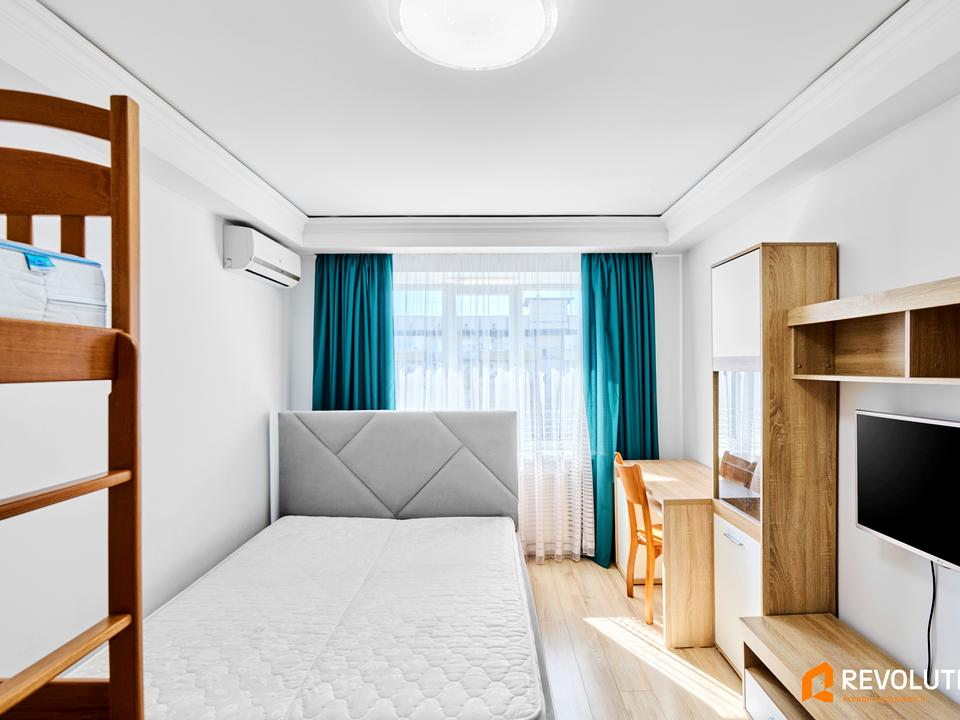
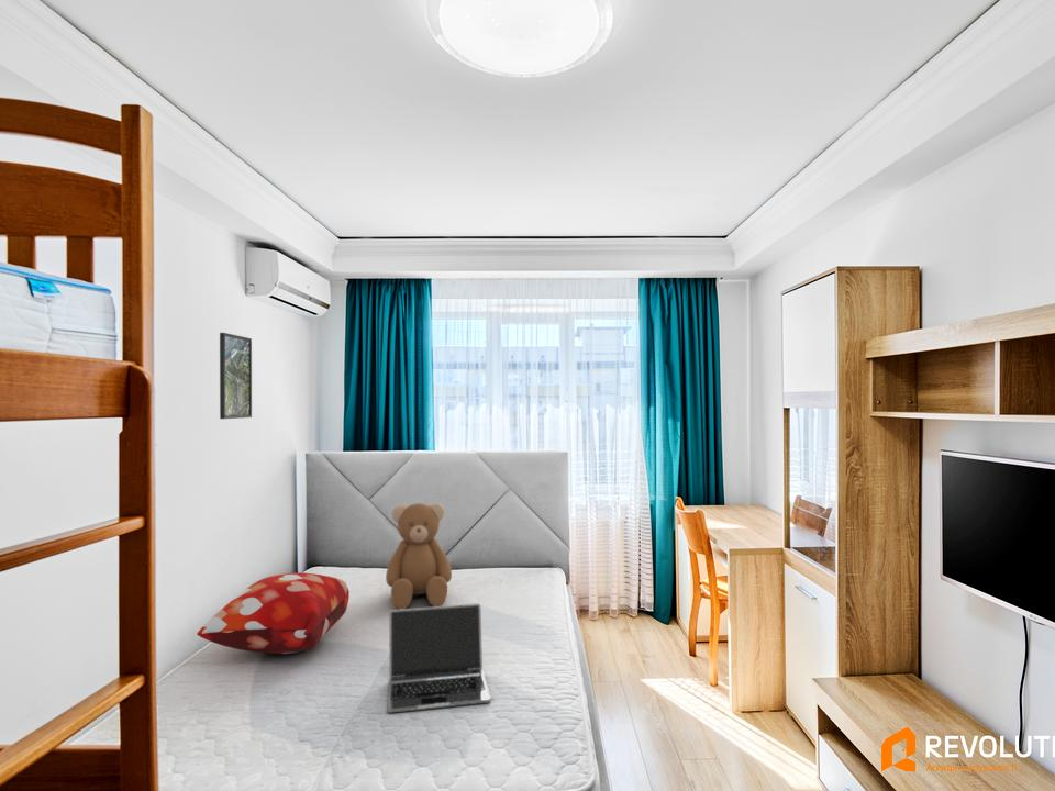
+ decorative pillow (281, 611)
+ laptop (437, 654)
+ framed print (236, 377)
+ teddy bear (419, 552)
